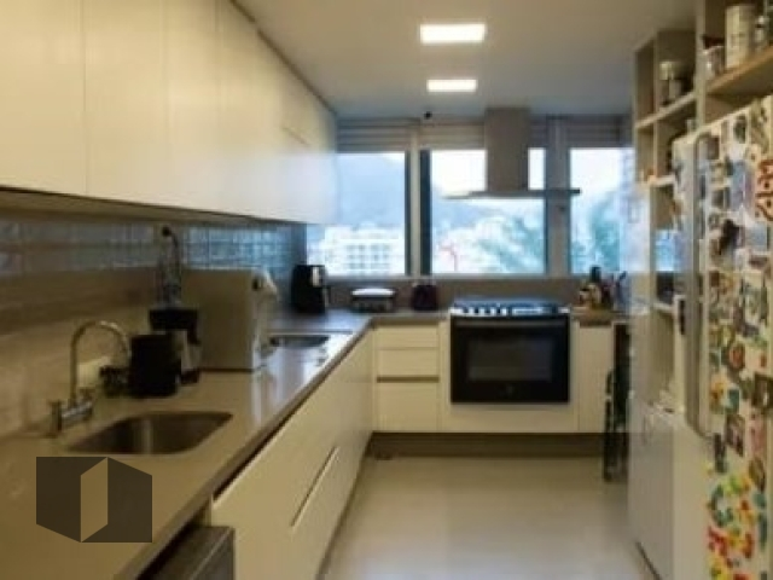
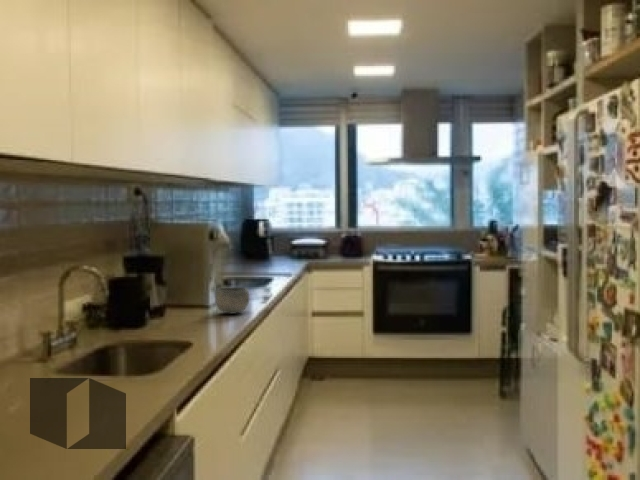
+ bowl (232, 300)
